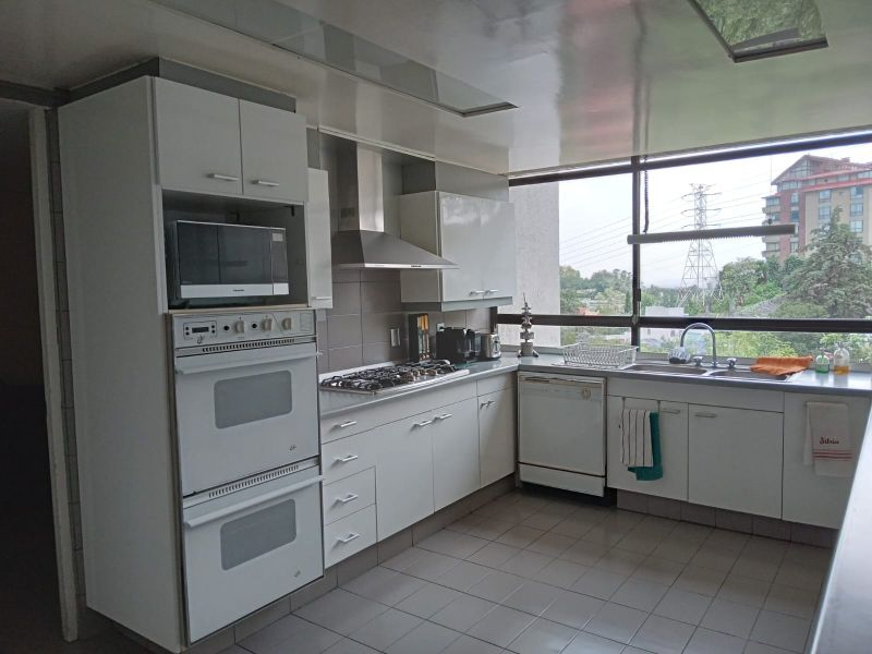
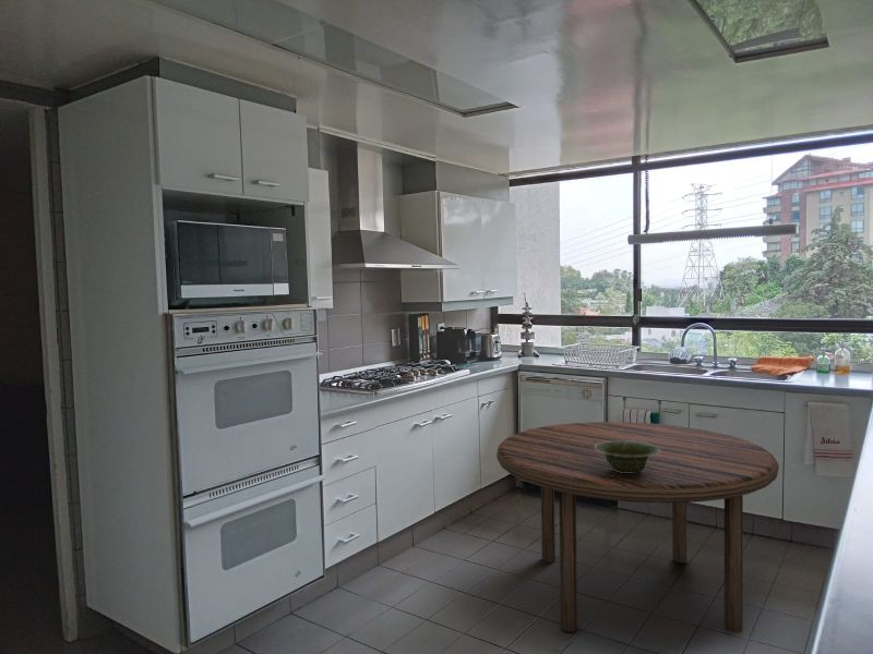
+ dish (626, 459)
+ dining table (634, 501)
